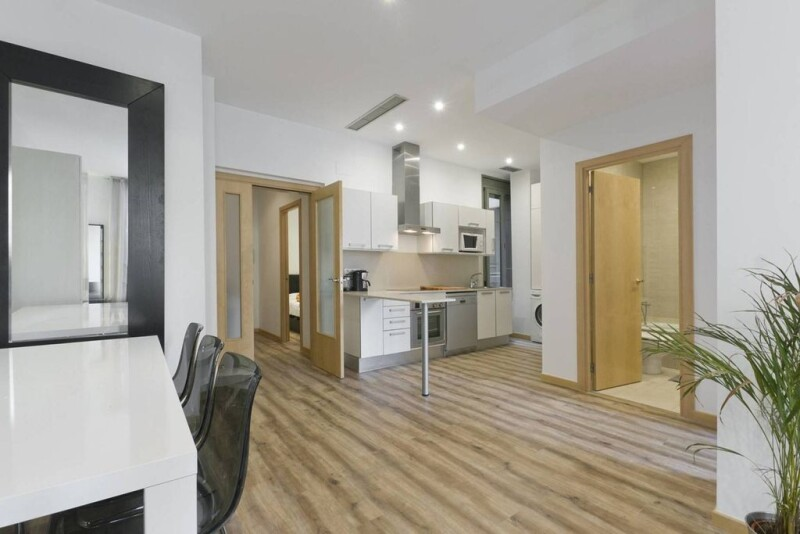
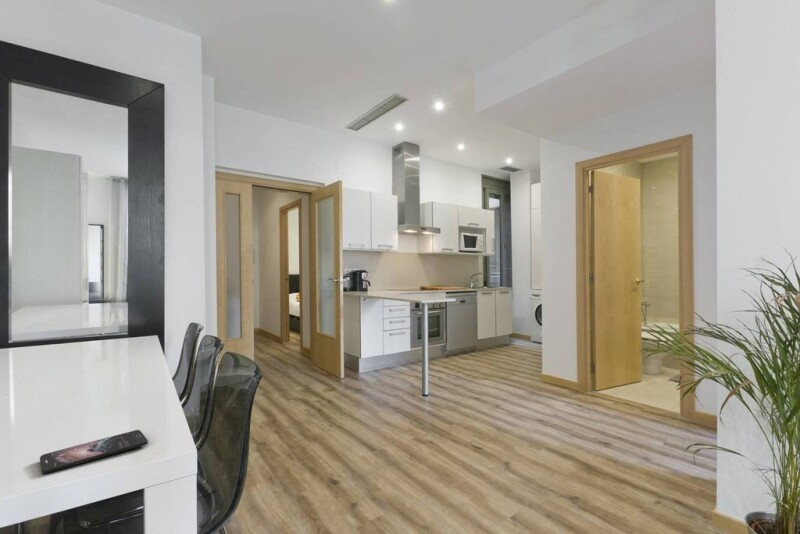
+ smartphone (96, 449)
